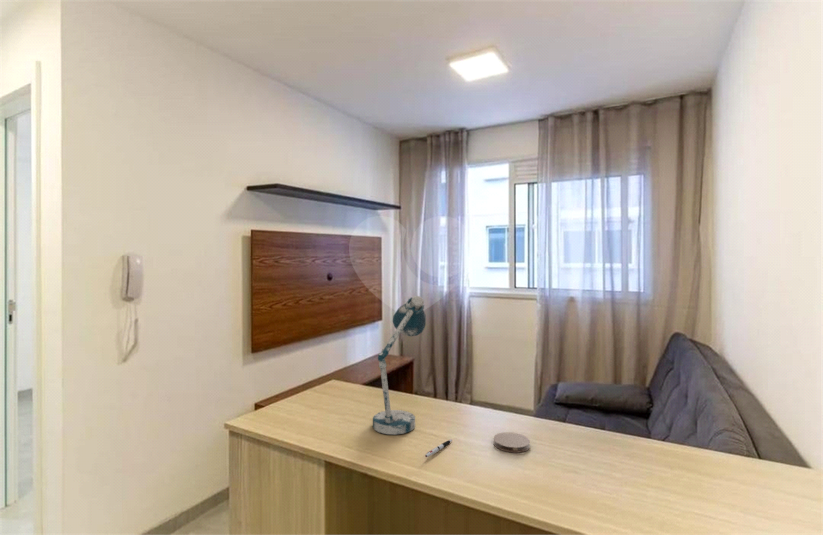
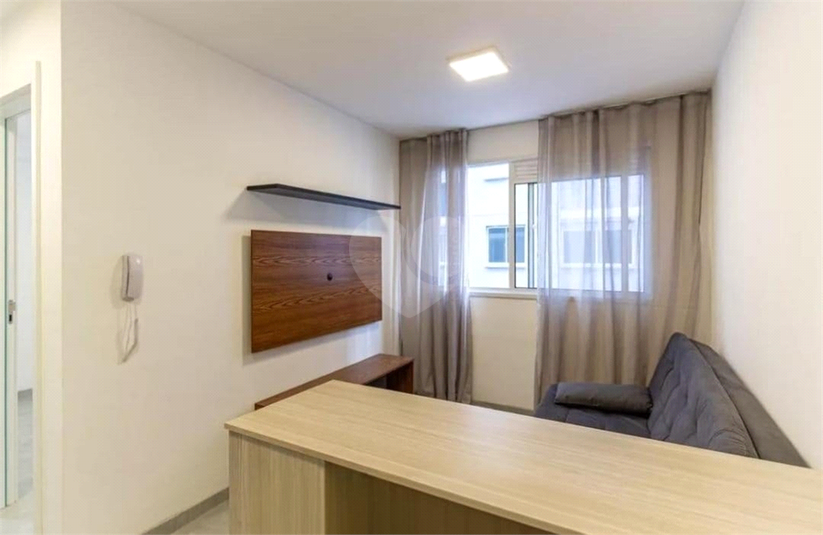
- desk lamp (388, 353)
- pen (439, 447)
- coaster (511, 441)
